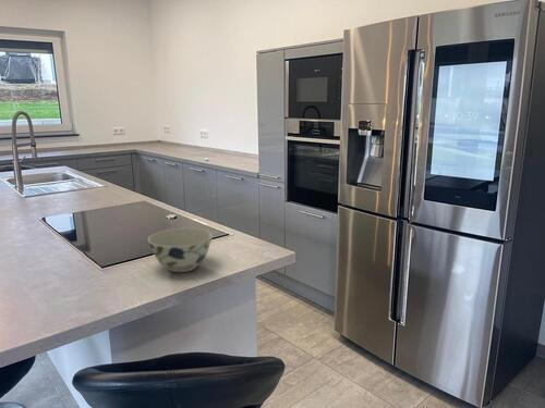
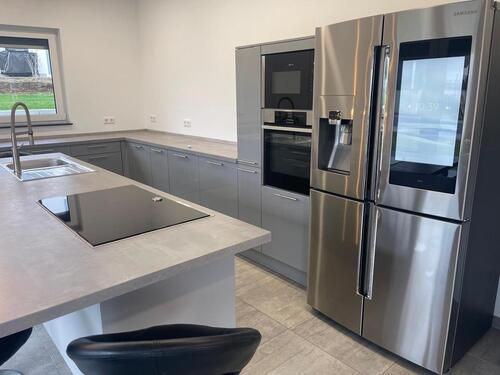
- bowl (181, 251)
